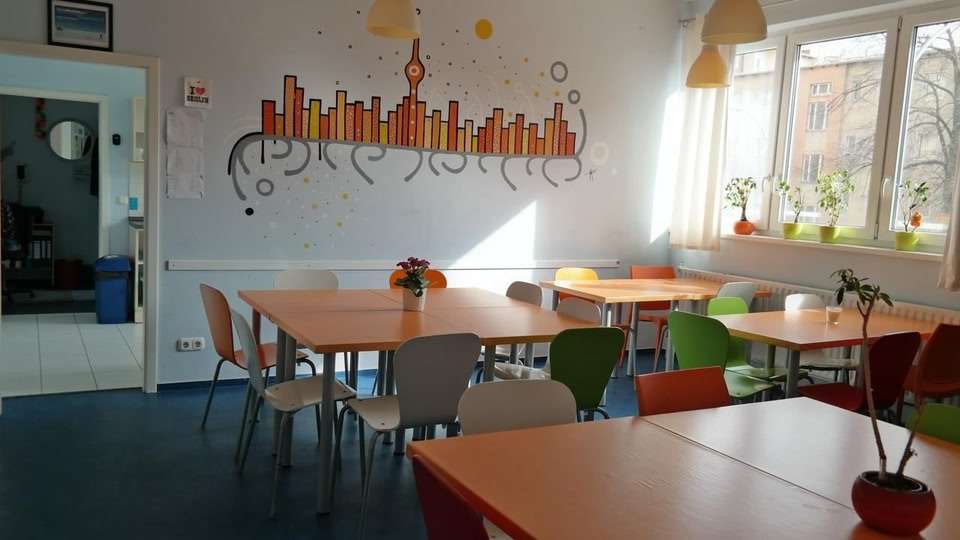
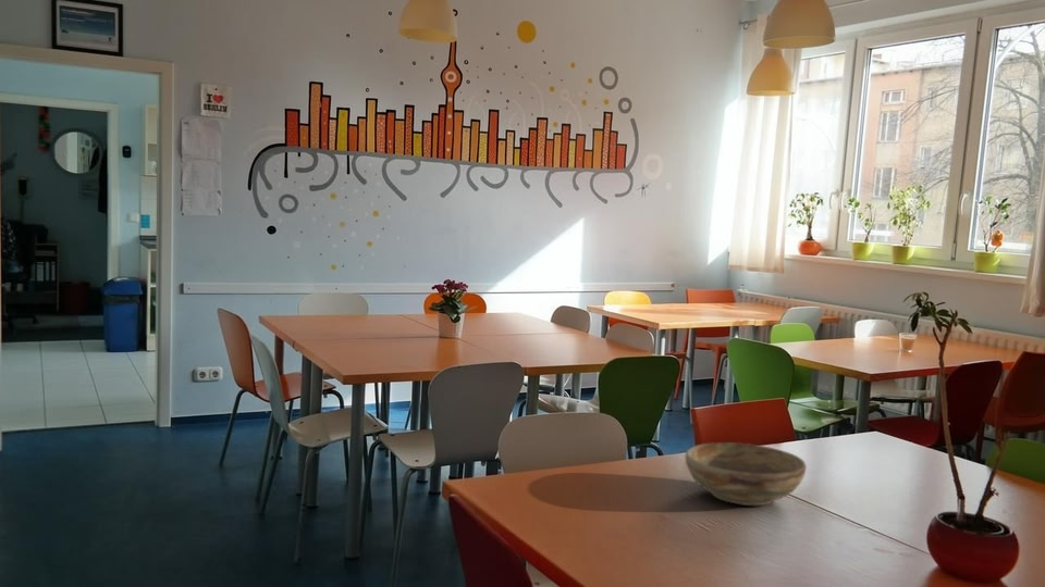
+ bowl (743, 476)
